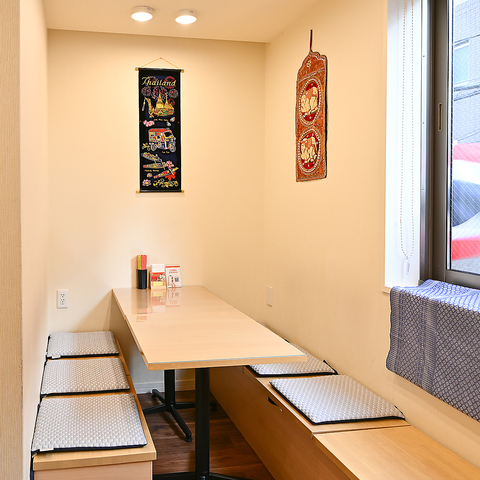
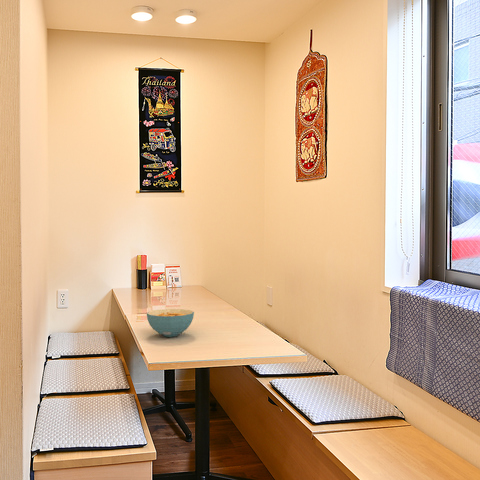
+ cereal bowl (170, 323)
